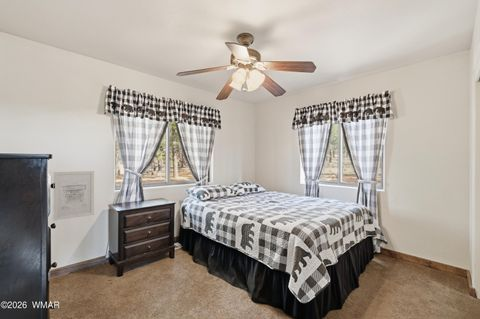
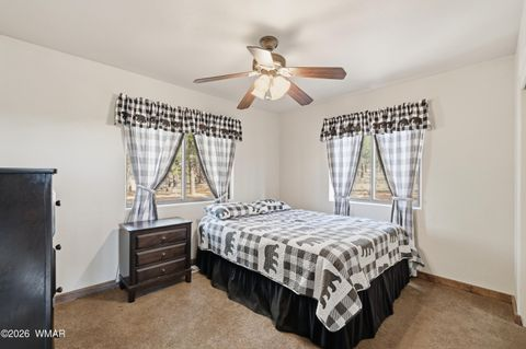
- wall art (74, 194)
